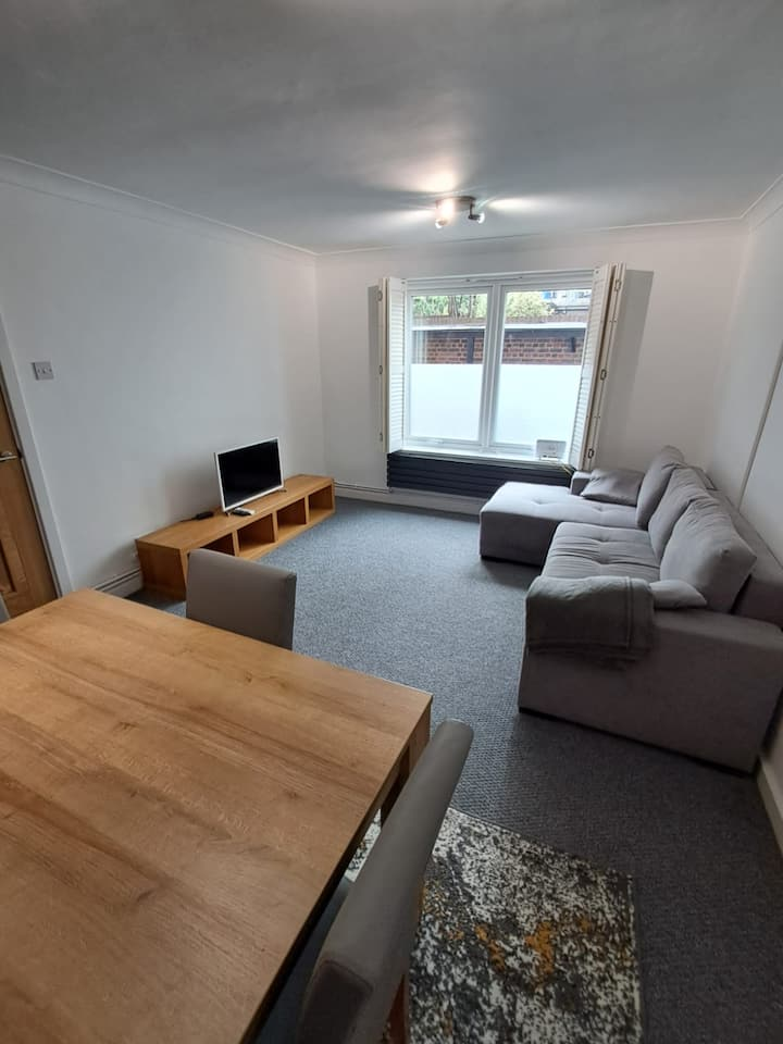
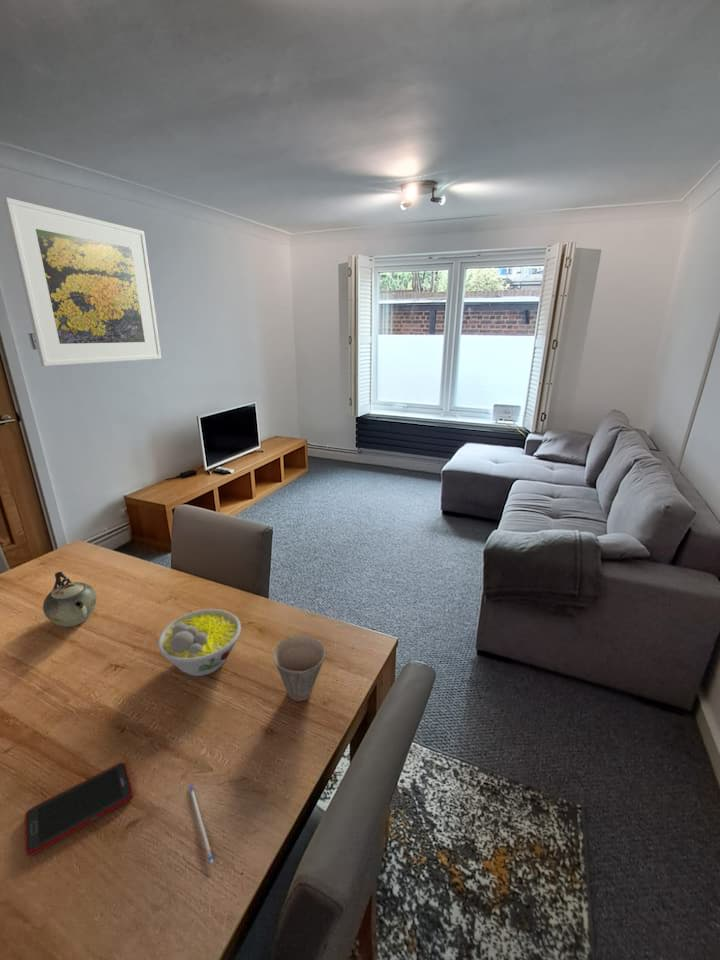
+ bowl (201, 642)
+ cup (300, 672)
+ teapot (70, 600)
+ pen (200, 819)
+ cell phone (80, 805)
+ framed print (96, 292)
